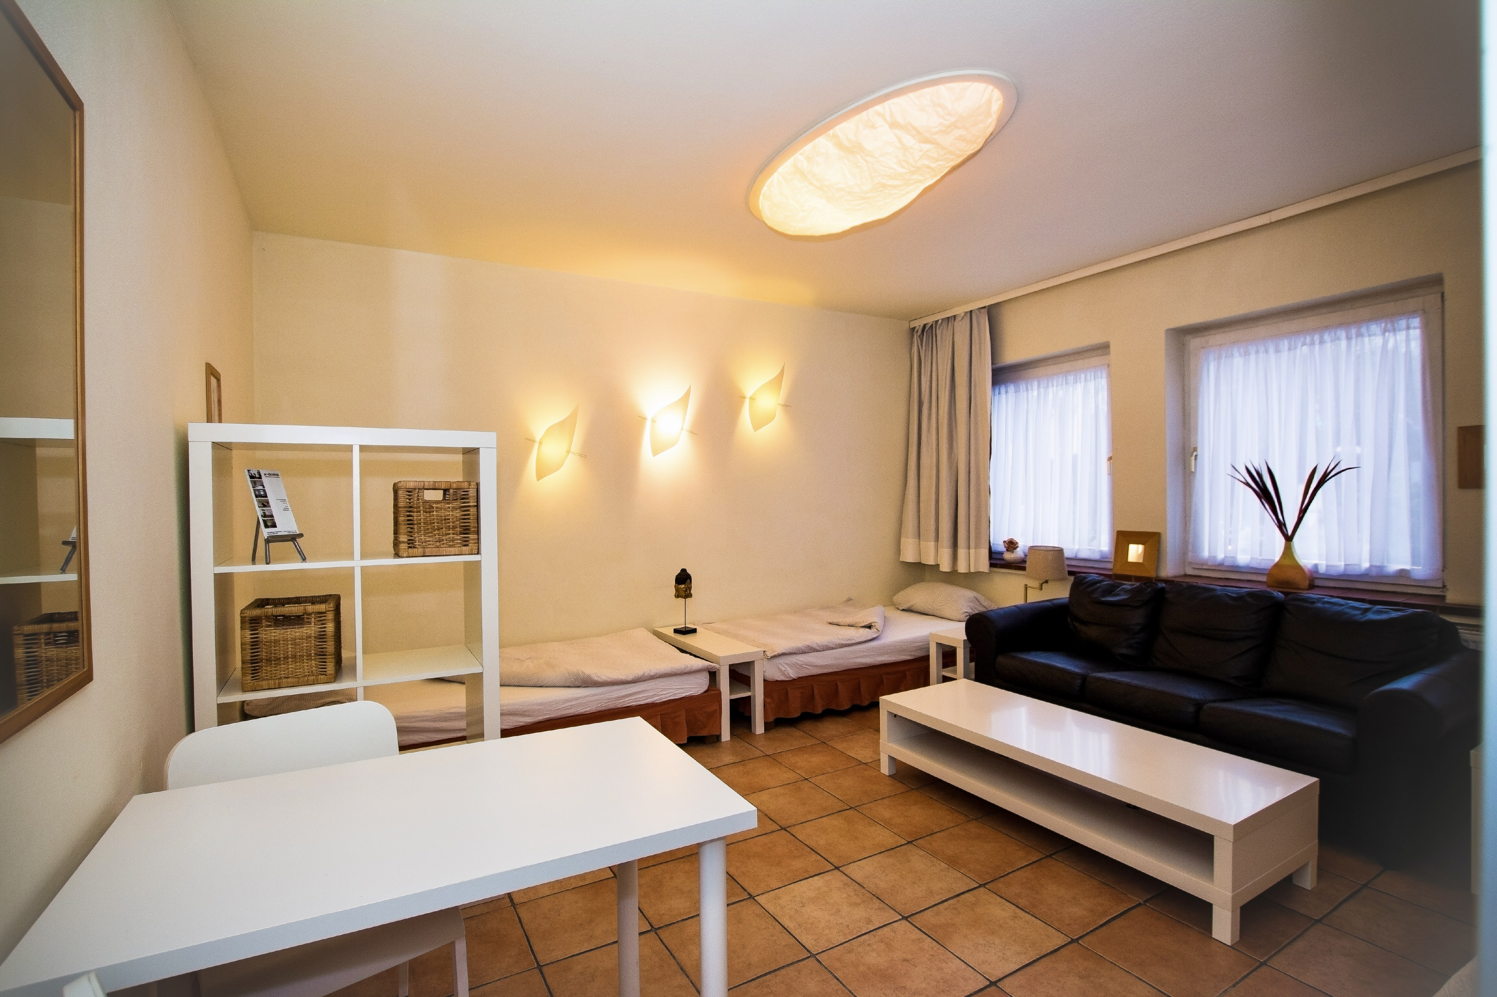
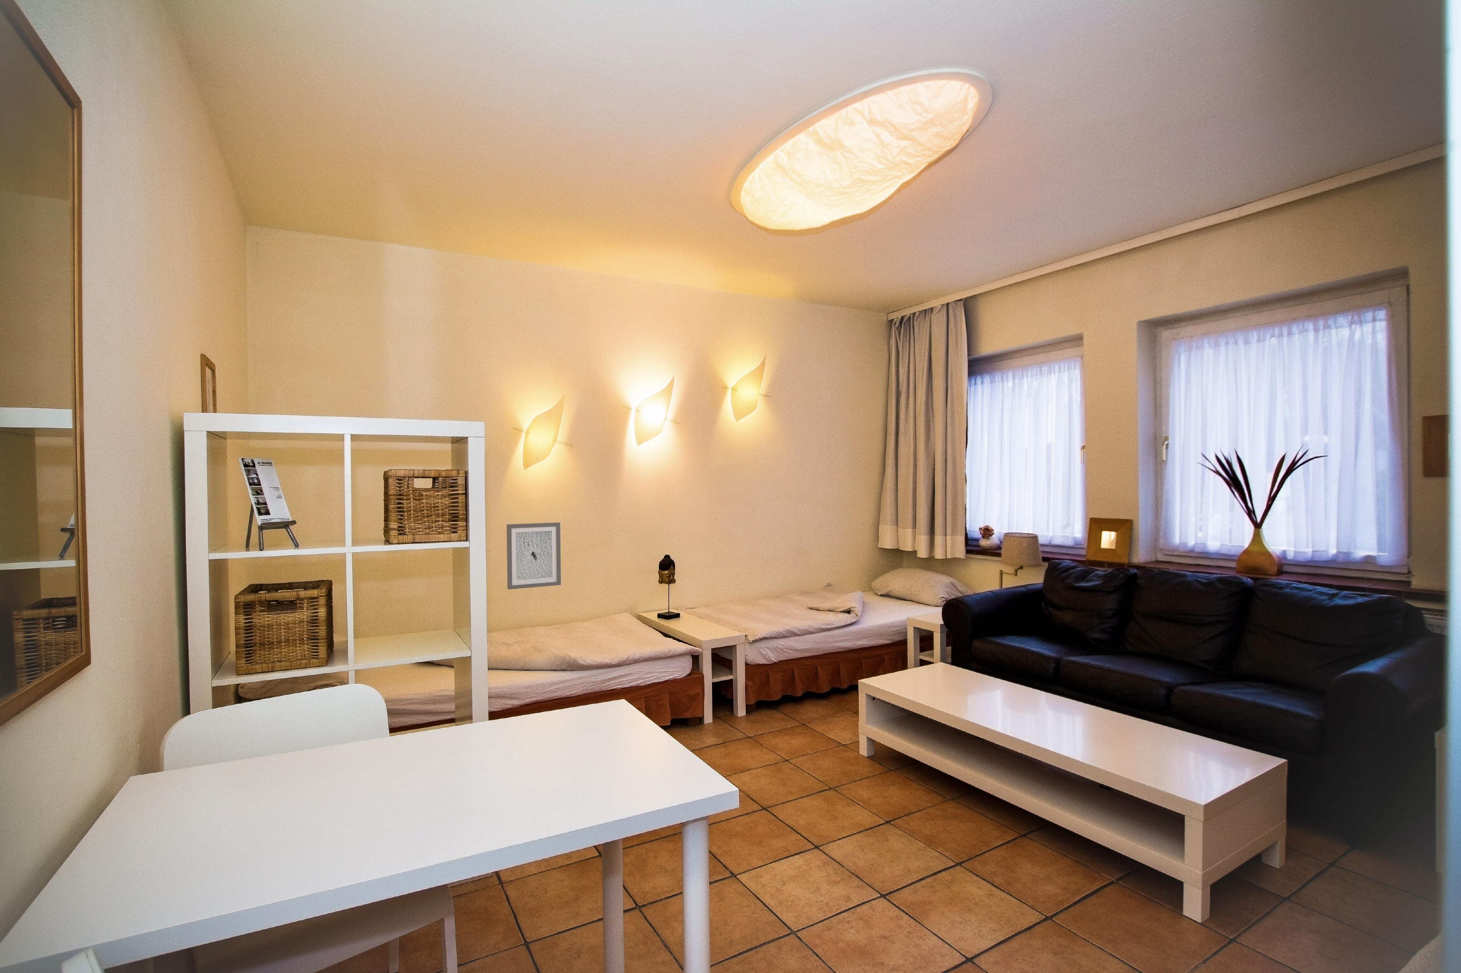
+ wall art (534, 555)
